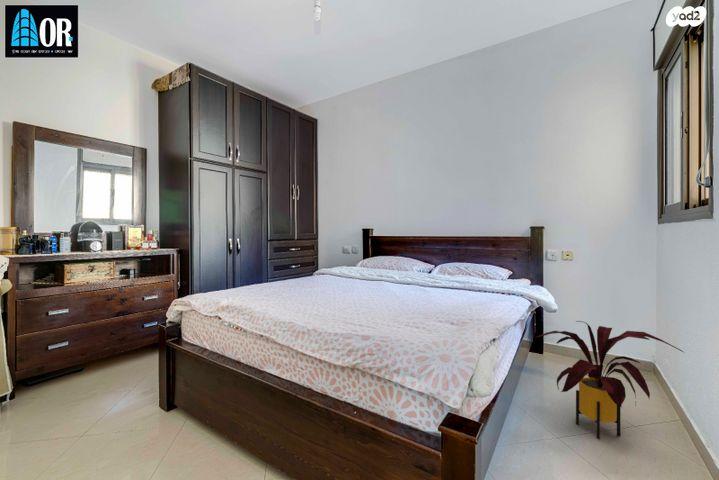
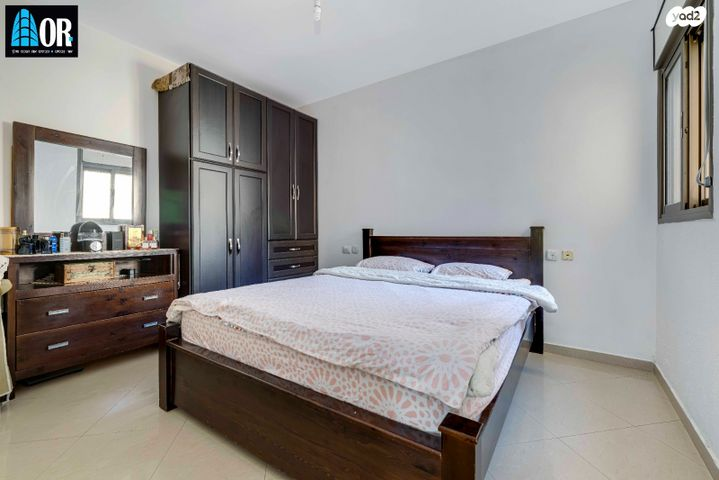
- house plant (603, 376)
